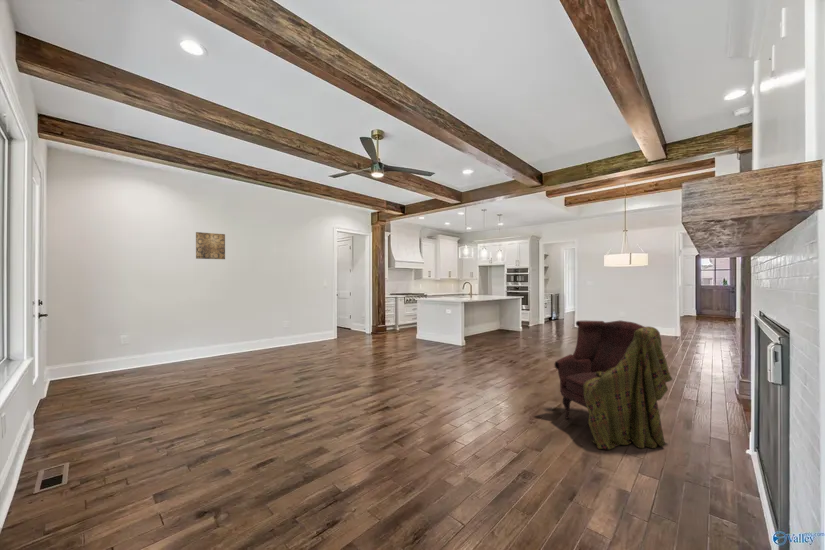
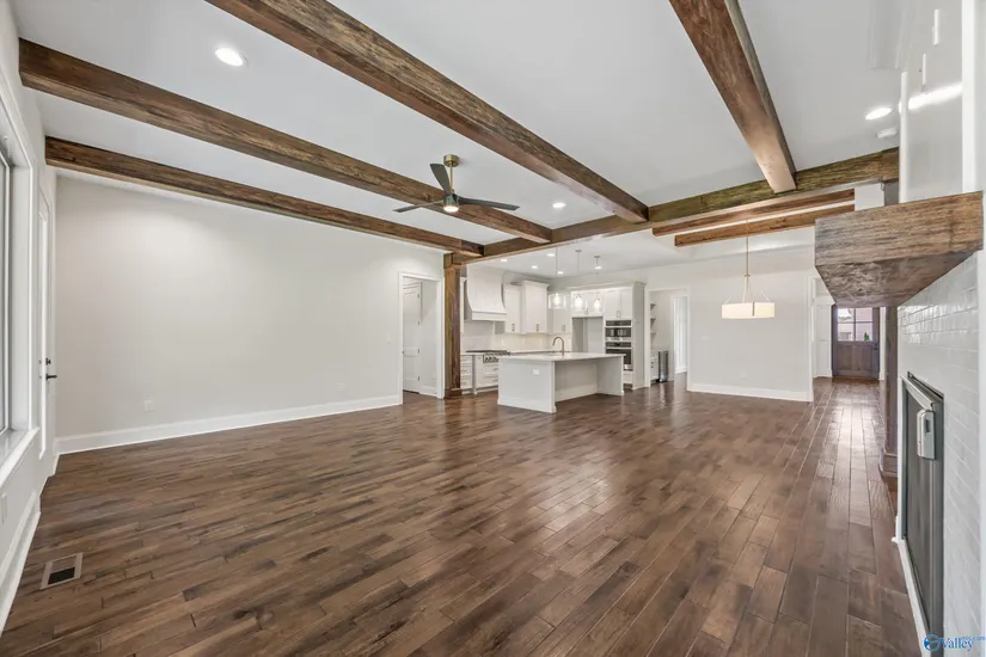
- tartan (605, 375)
- wall art (210, 246)
